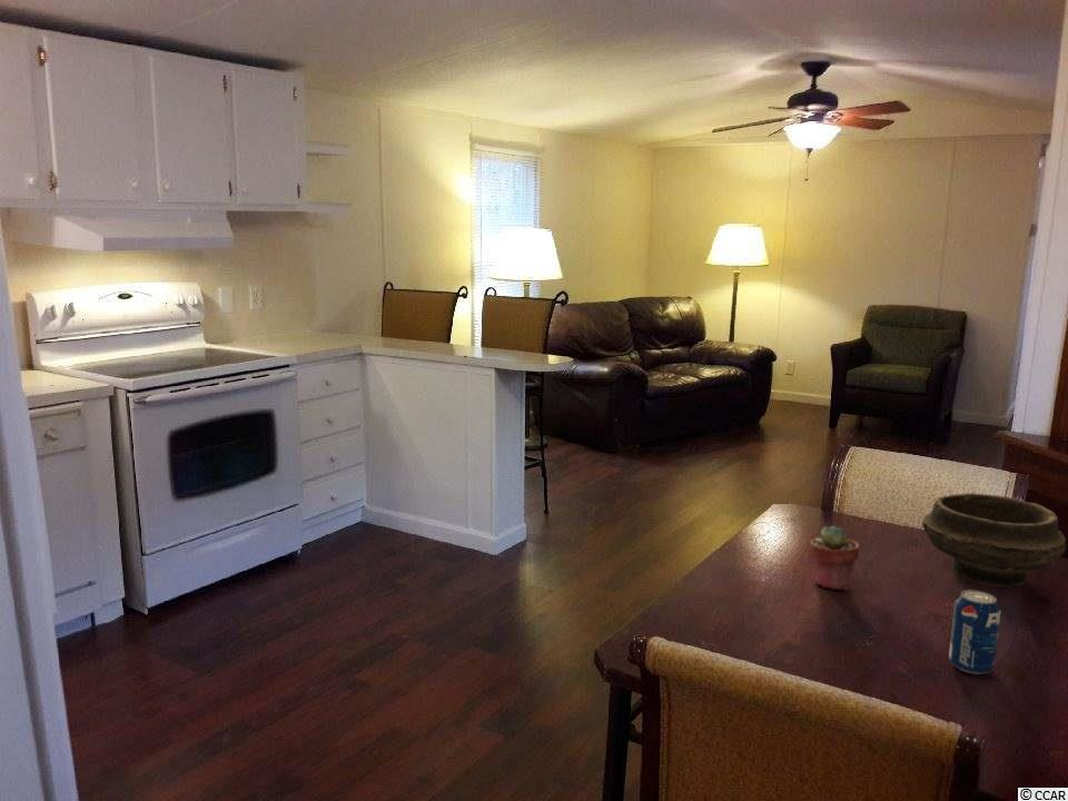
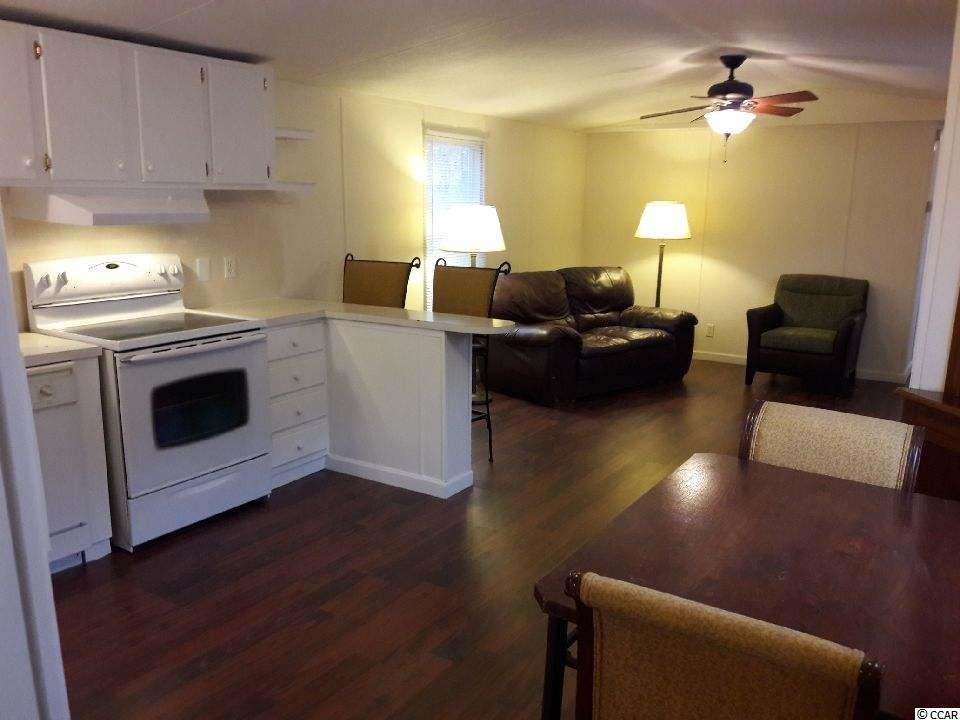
- beverage can (975, 632)
- bowl (988, 541)
- potted succulent (833, 555)
